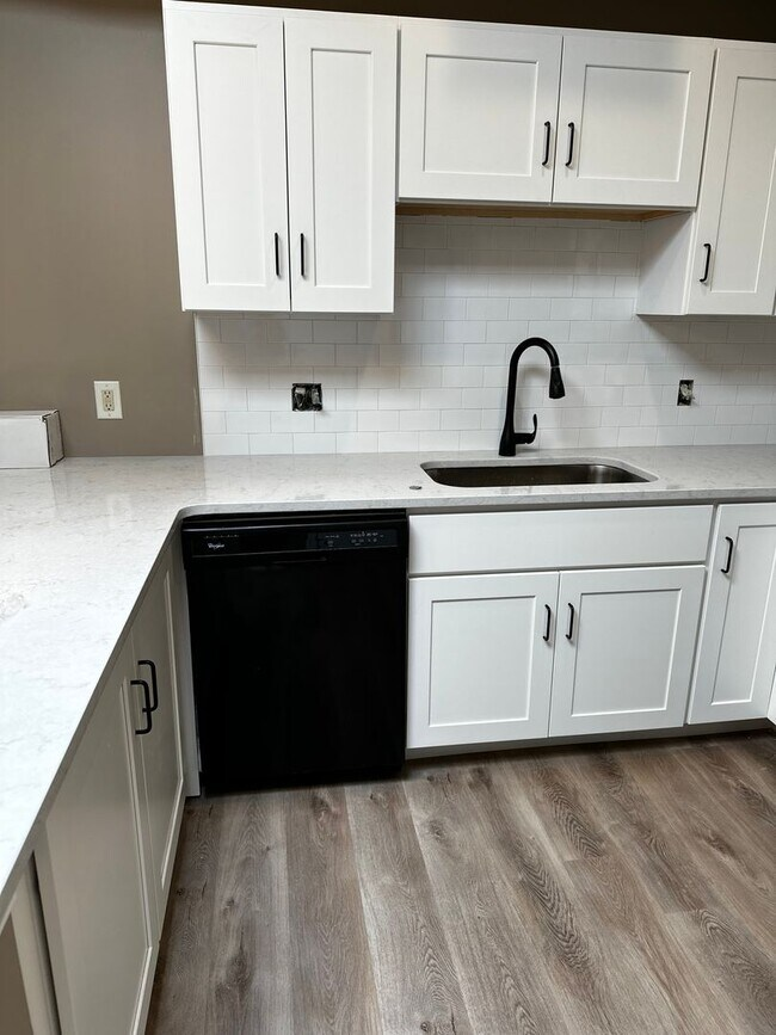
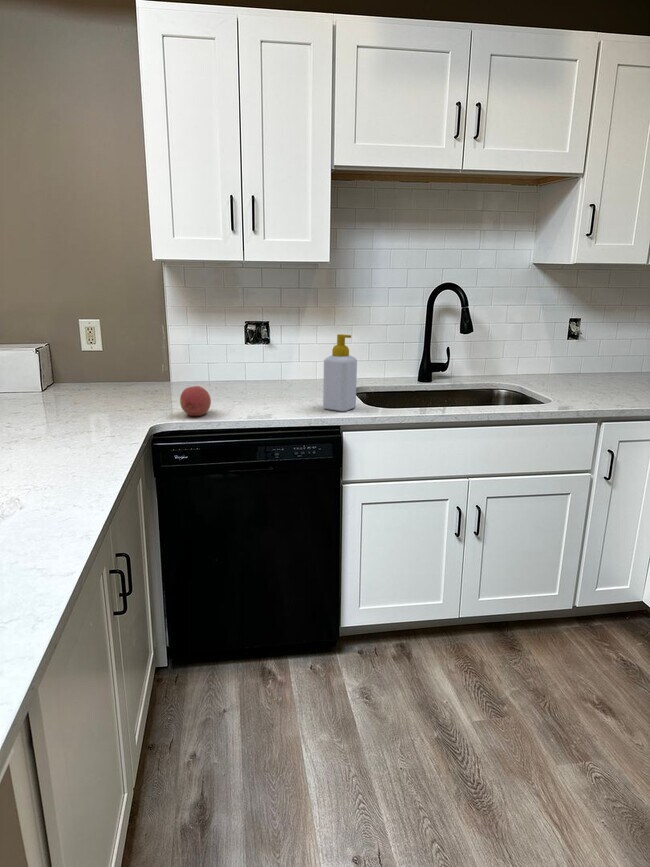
+ soap bottle (340, 372)
+ fruit (195, 400)
